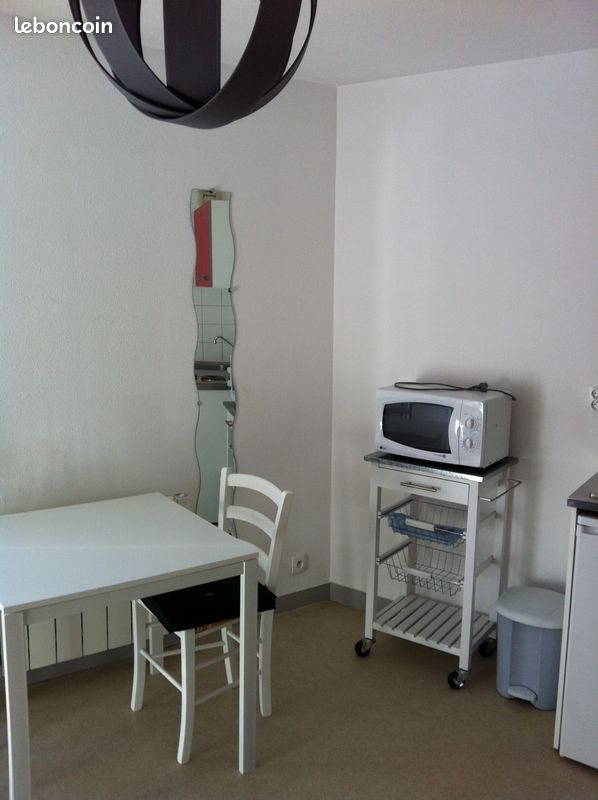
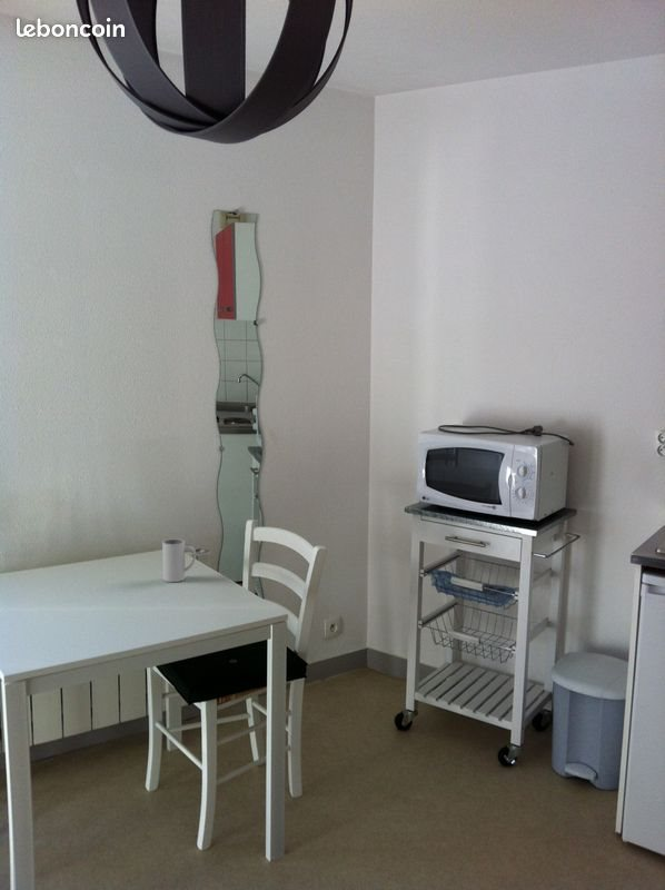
+ mug (179, 560)
